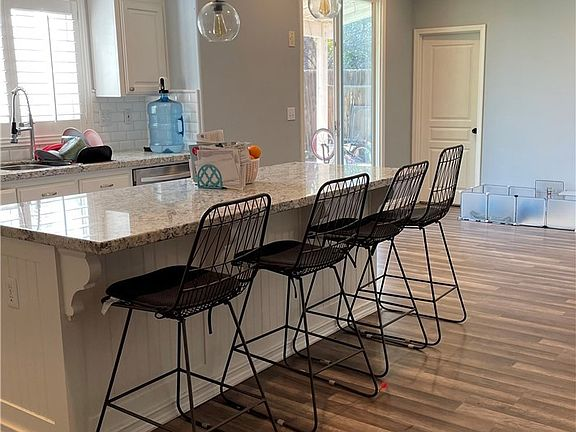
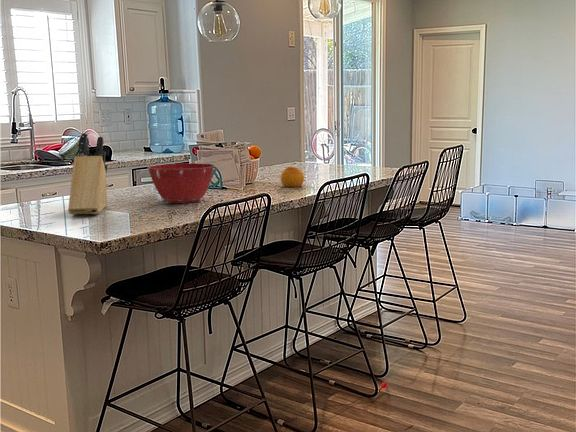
+ fruit (292, 176)
+ knife block (88, 171)
+ mixing bowl (182, 183)
